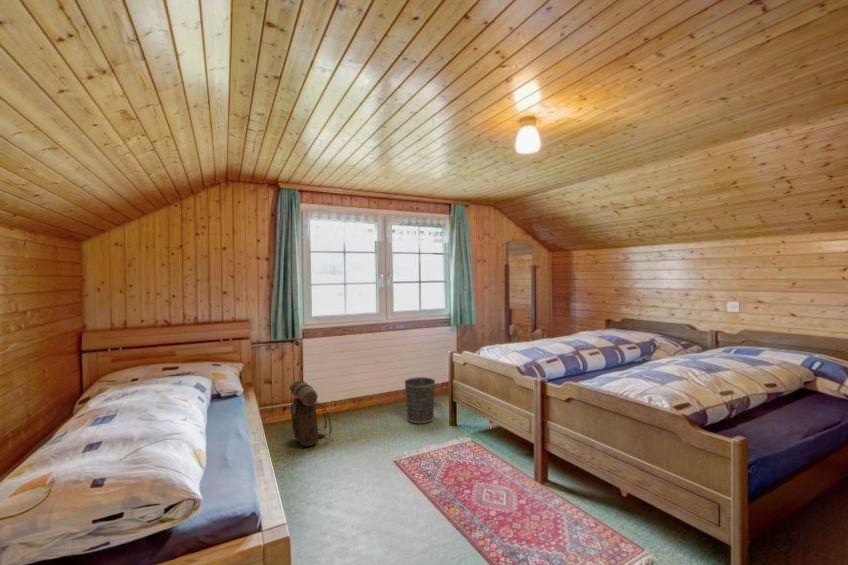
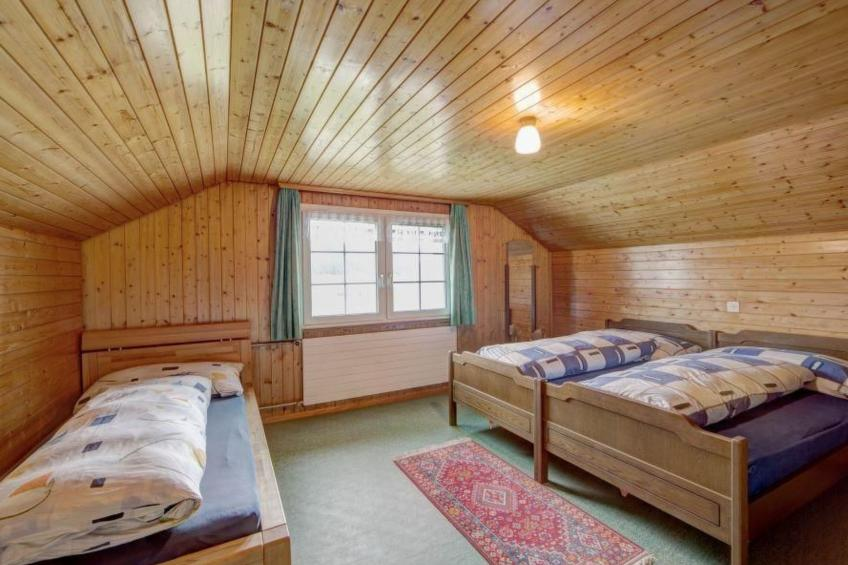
- wastebasket (420, 400)
- backpack (312, 411)
